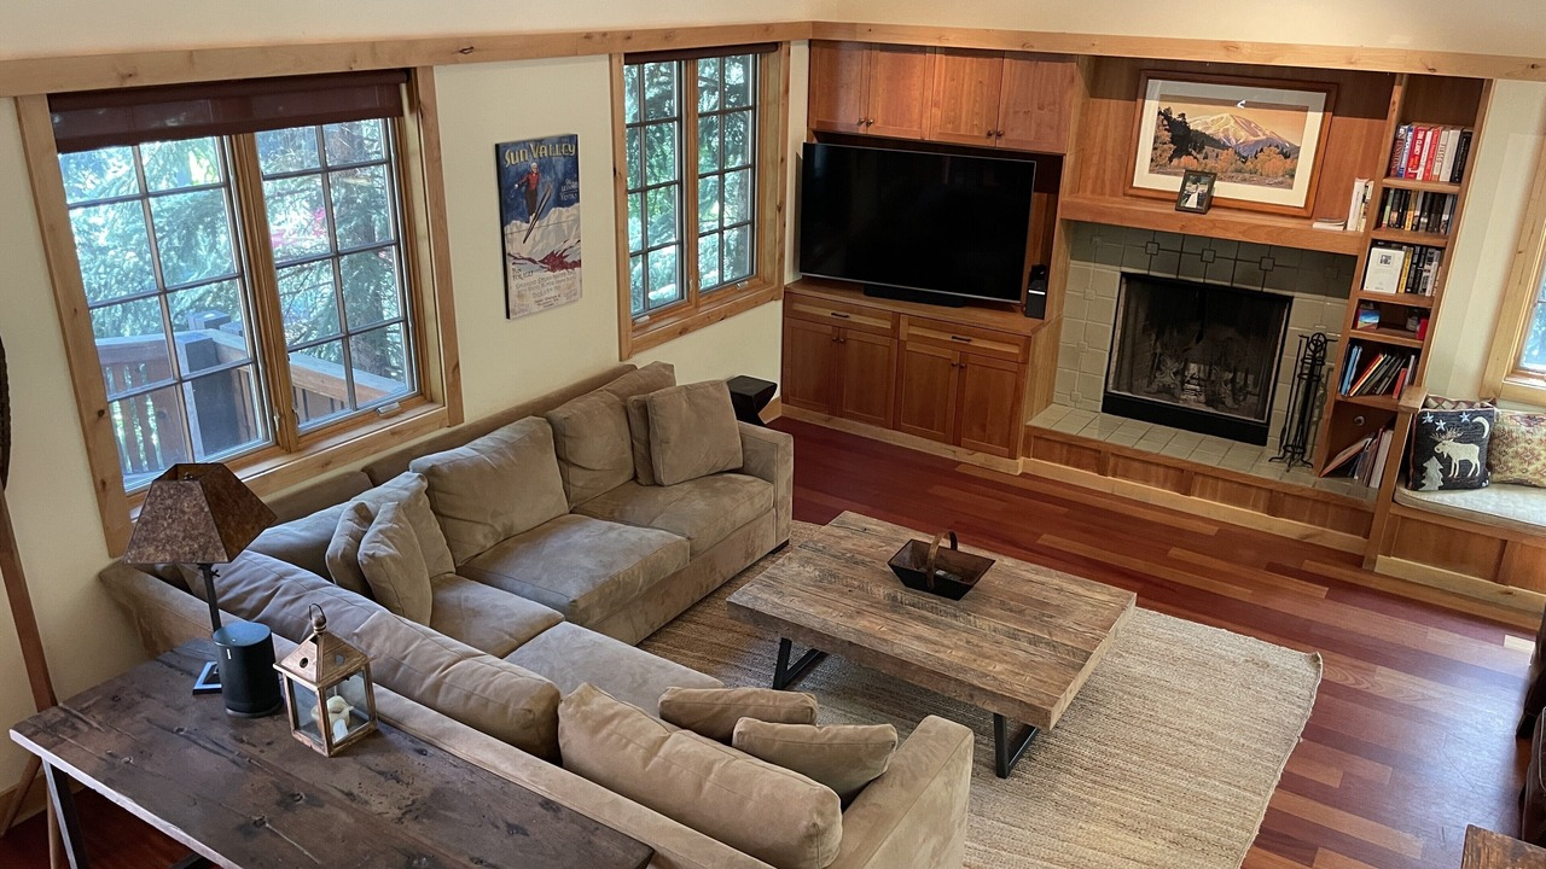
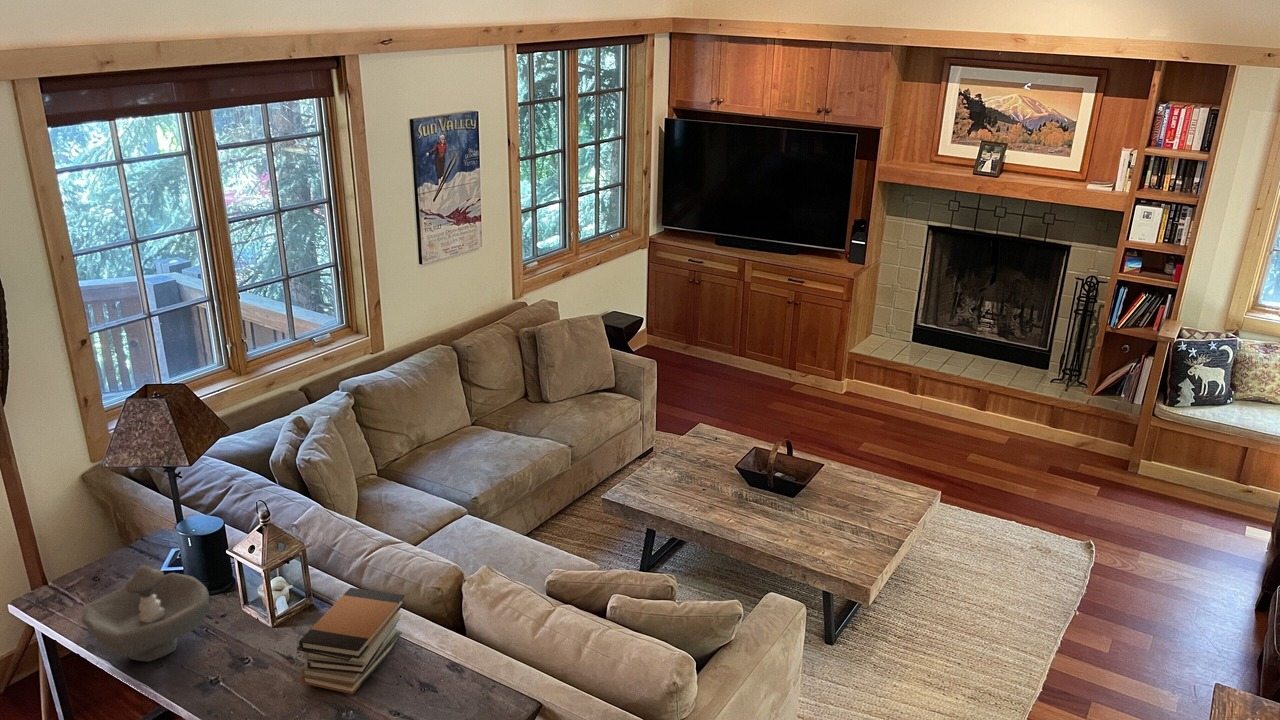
+ book stack (354, 638)
+ decorative bowl (146, 608)
